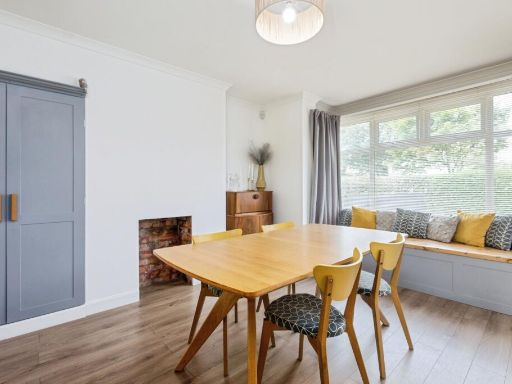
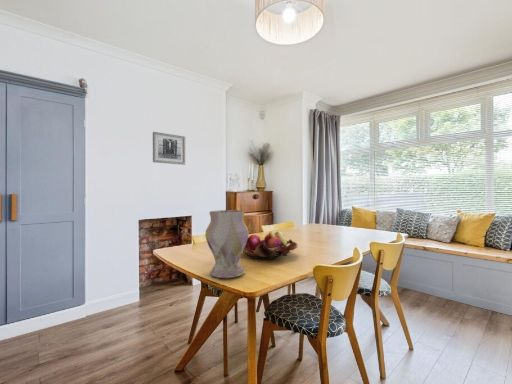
+ wall art (169, 148)
+ vase (227, 242)
+ fruit basket (269, 243)
